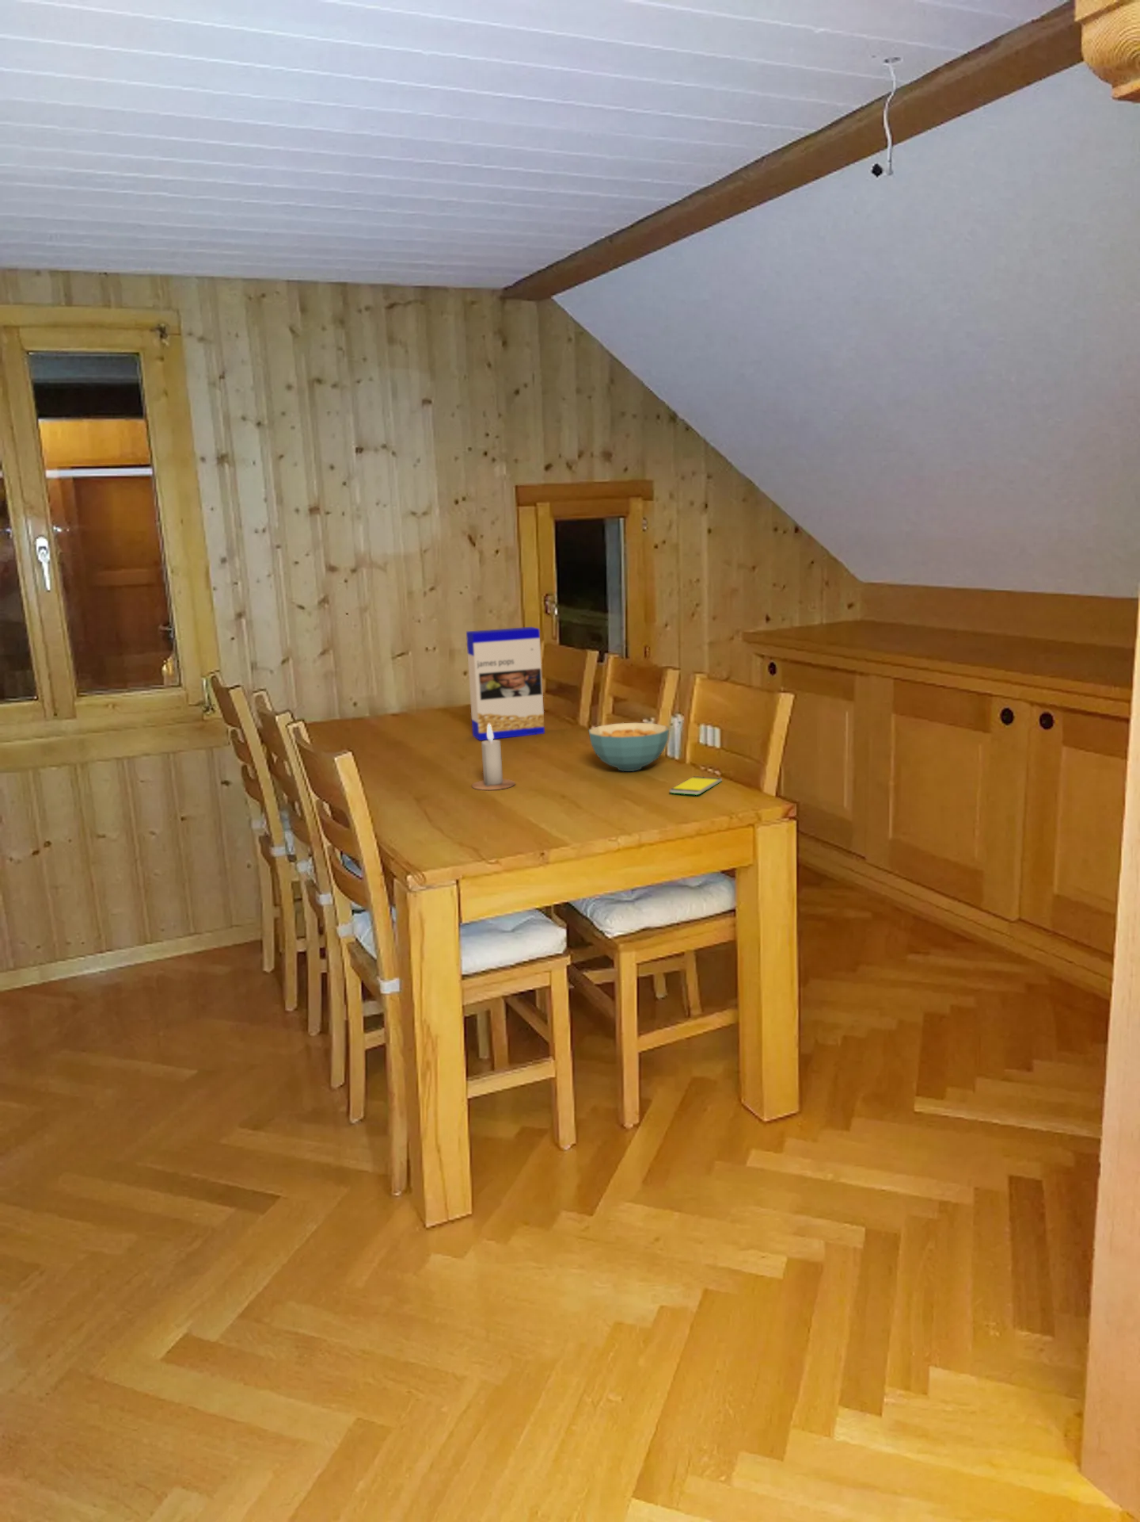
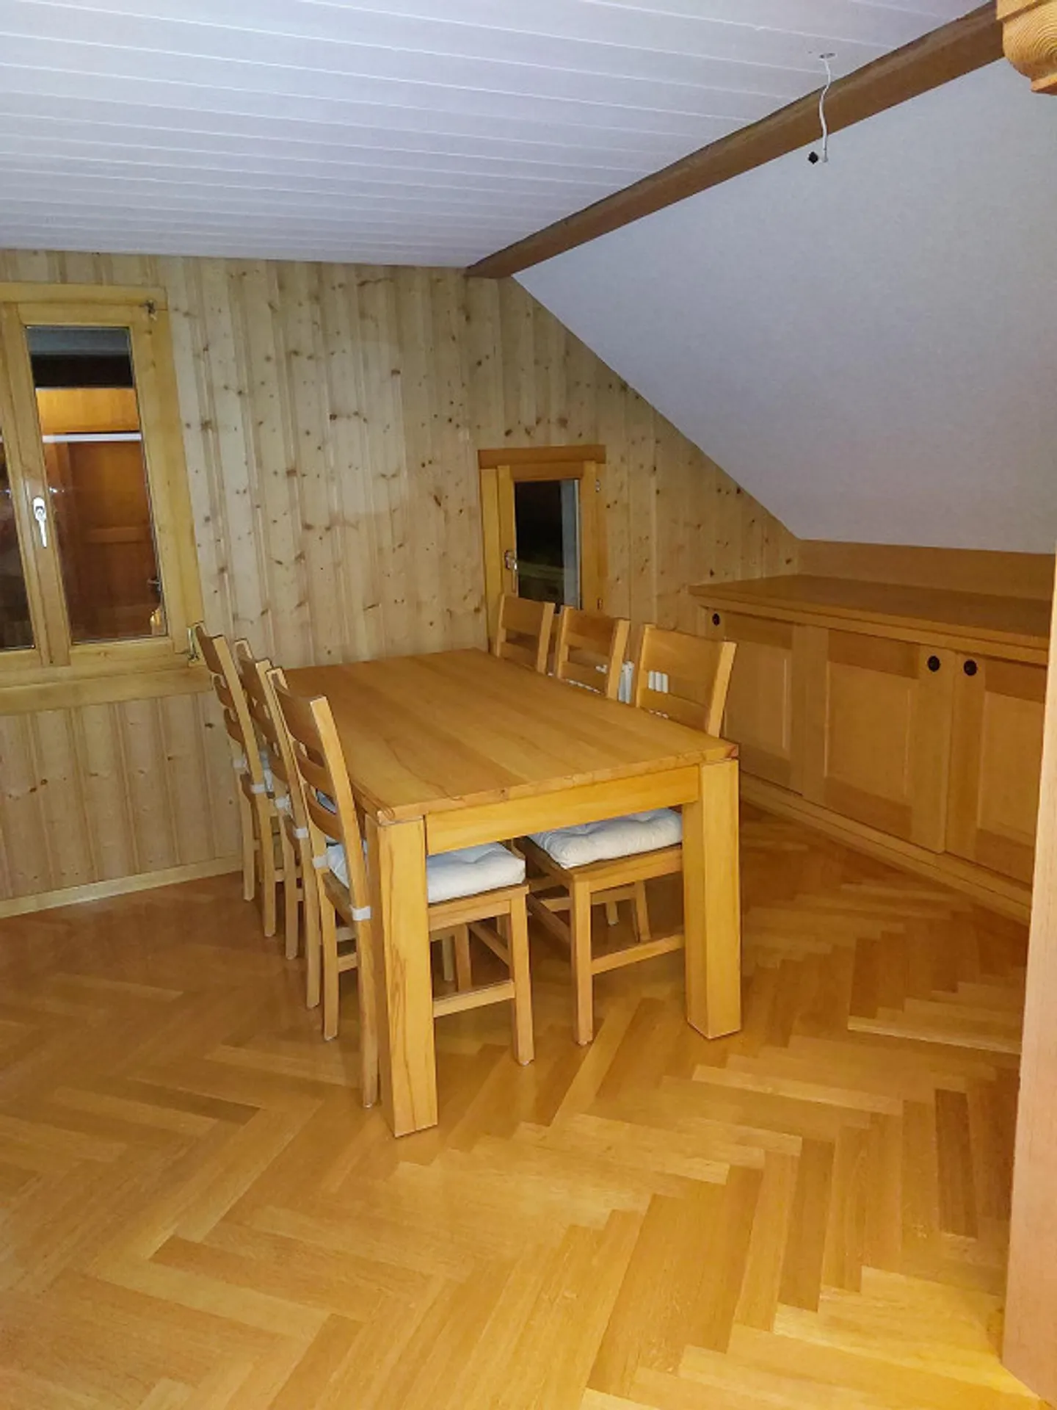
- cereal bowl (629, 749)
- cereal box (505, 683)
- smartphone (696, 785)
- candle (492, 754)
